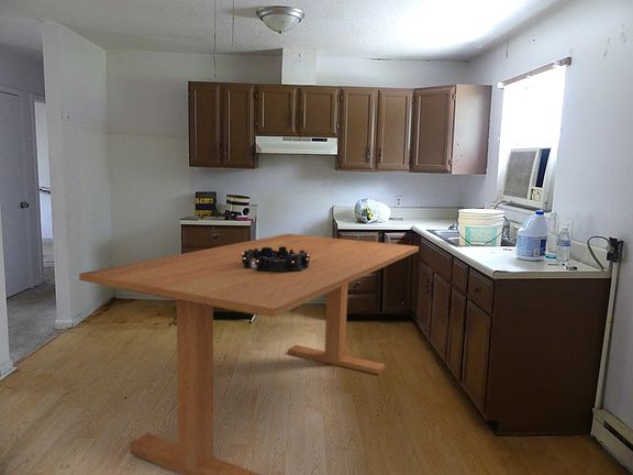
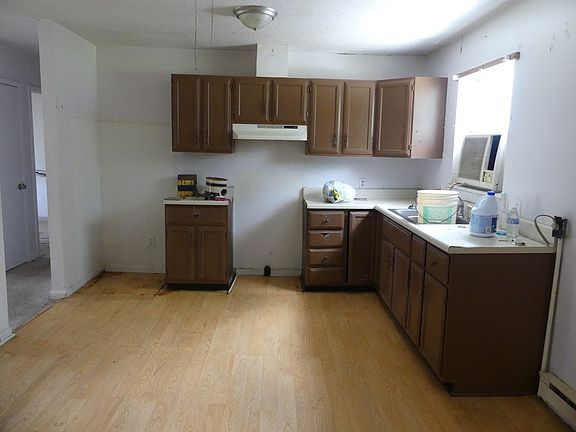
- dining table (275, 316)
- decorative bowl (276, 257)
